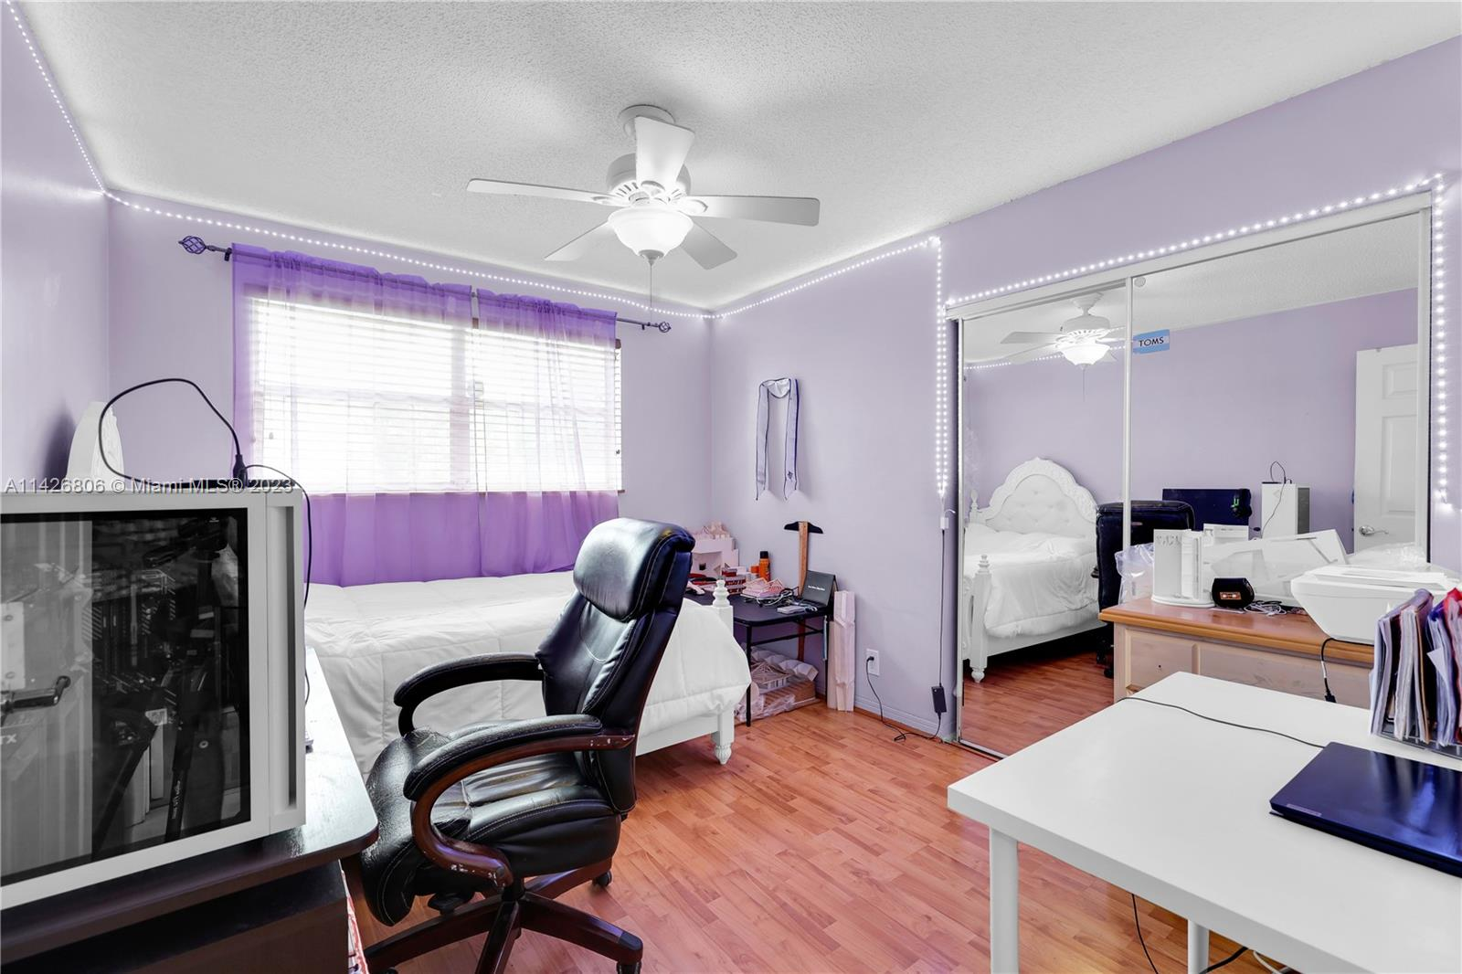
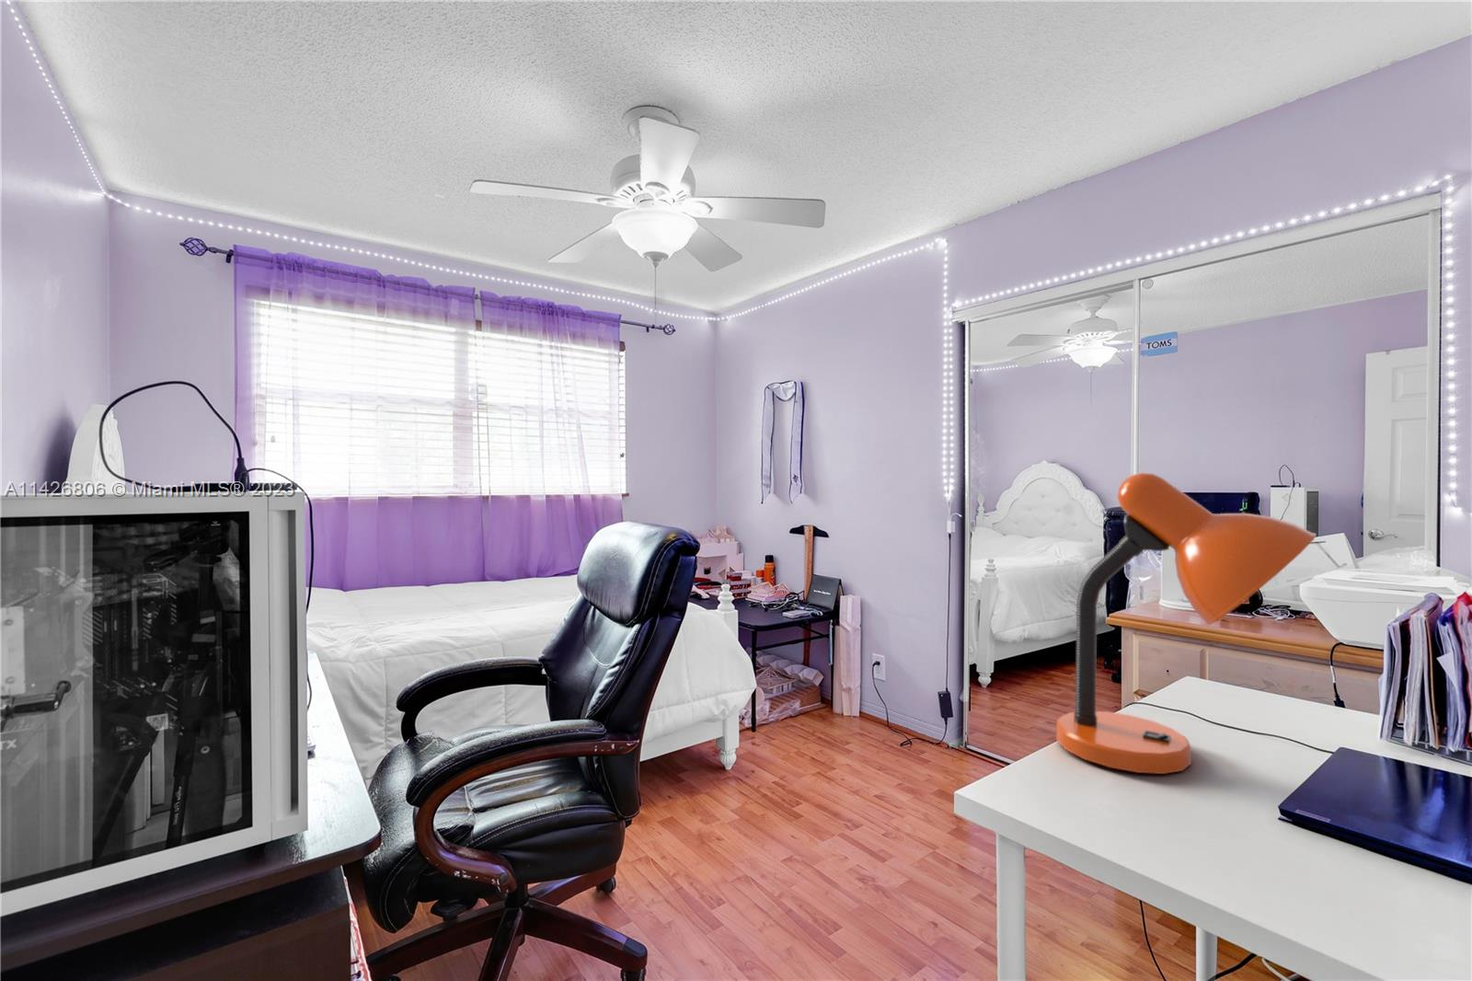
+ desk lamp (1191, 604)
